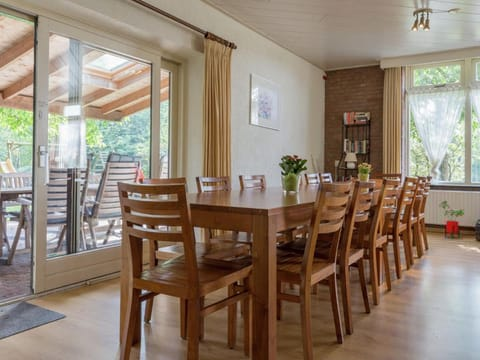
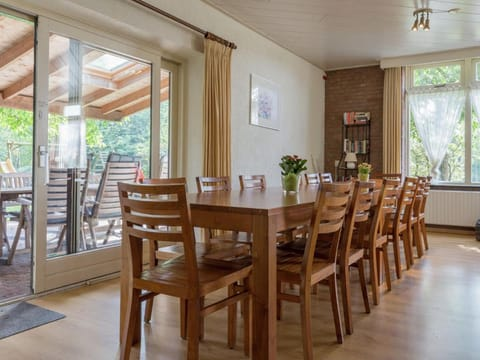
- house plant (450, 220)
